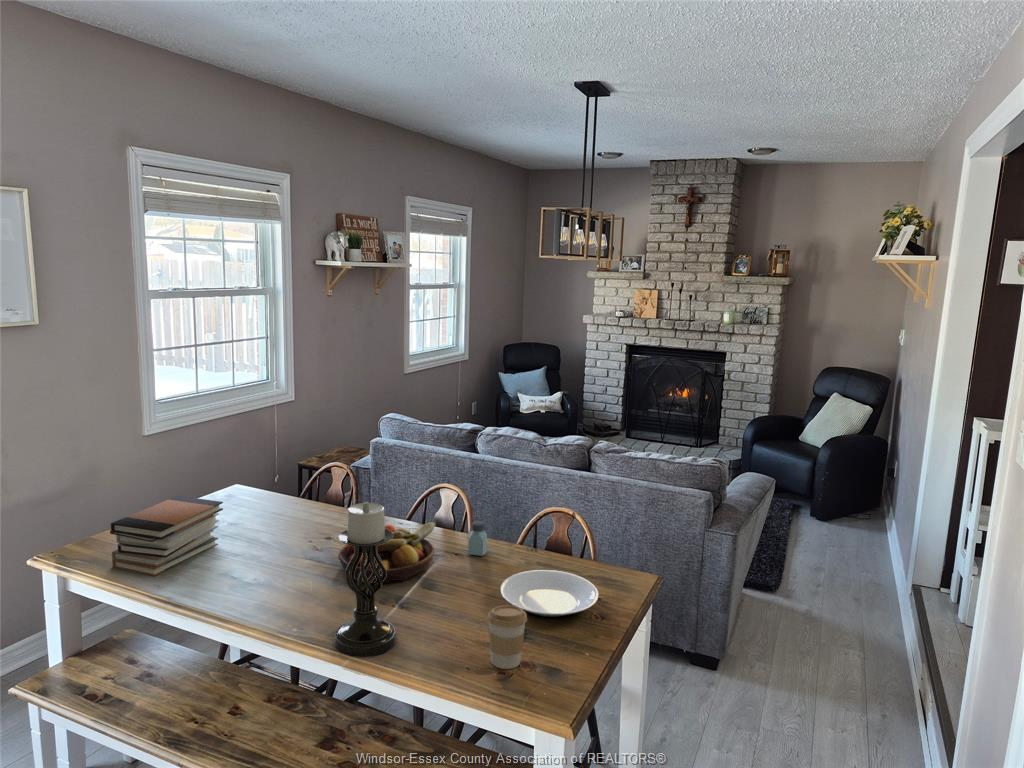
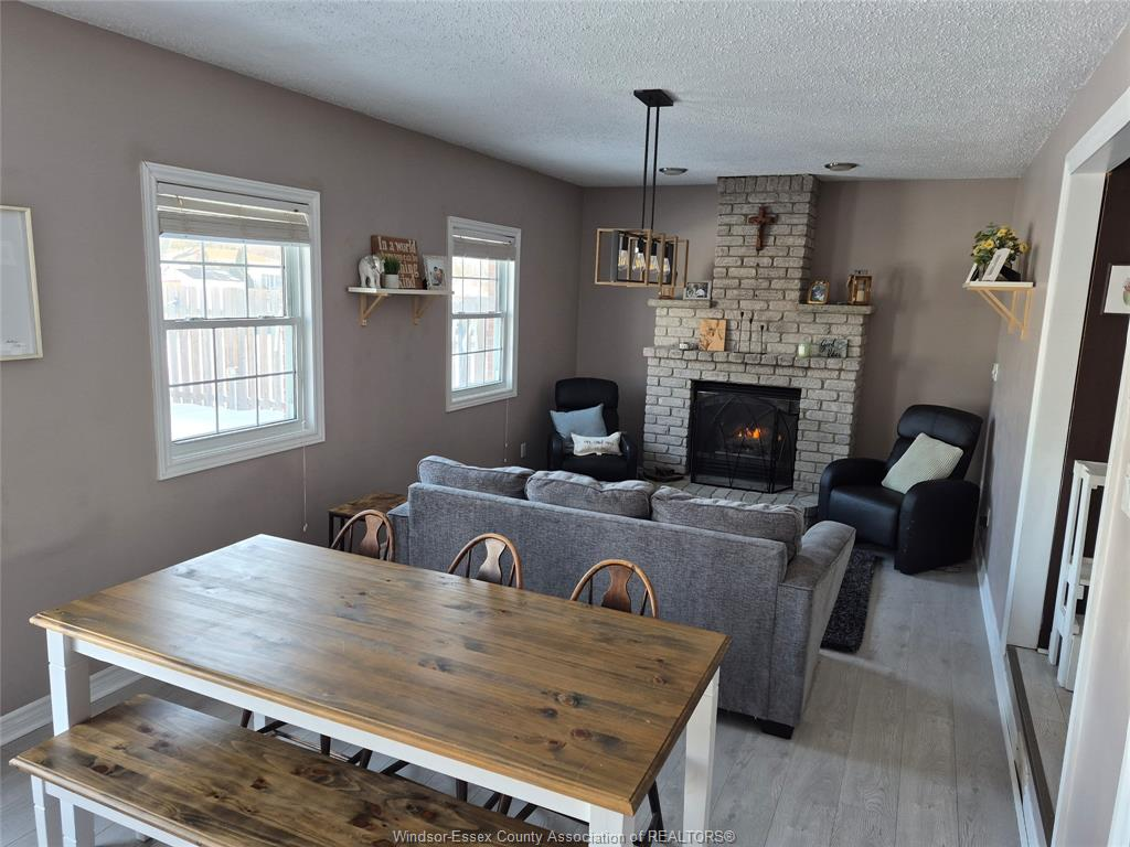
- fruit bowl (387, 546)
- saltshaker (477, 538)
- book stack (169, 533)
- plate (548, 597)
- candle holder (364, 572)
- coffee cup (506, 635)
